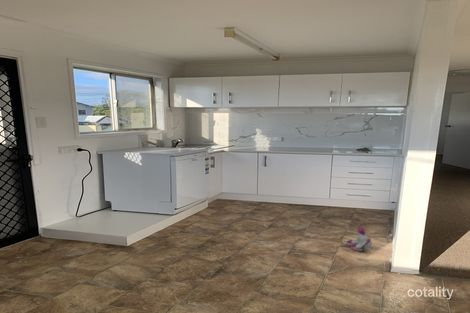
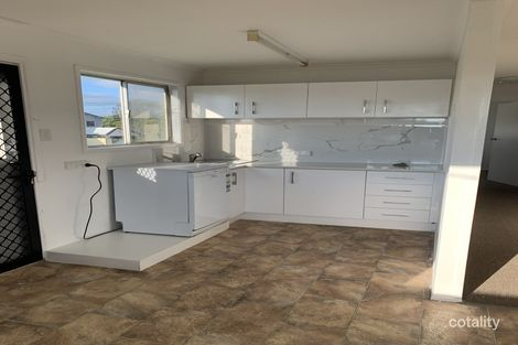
- boots (359, 237)
